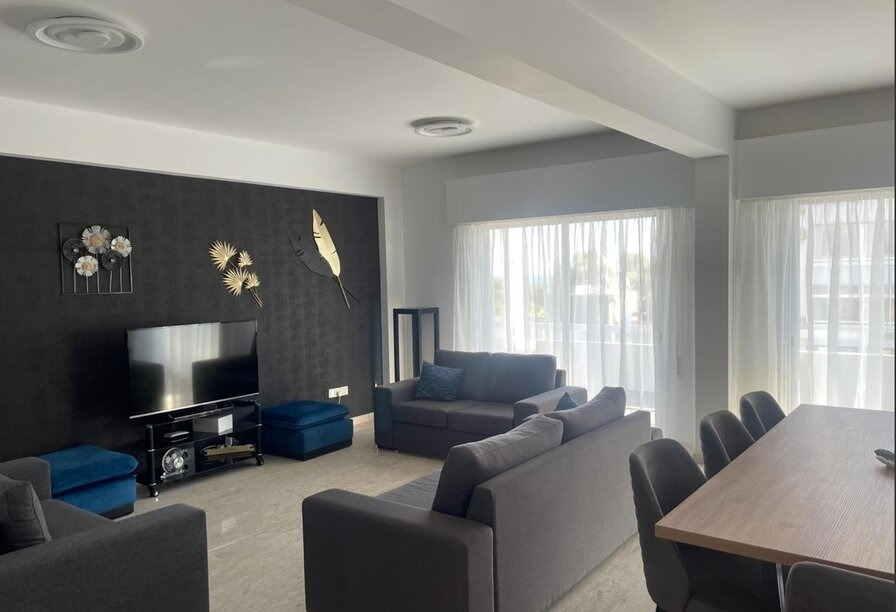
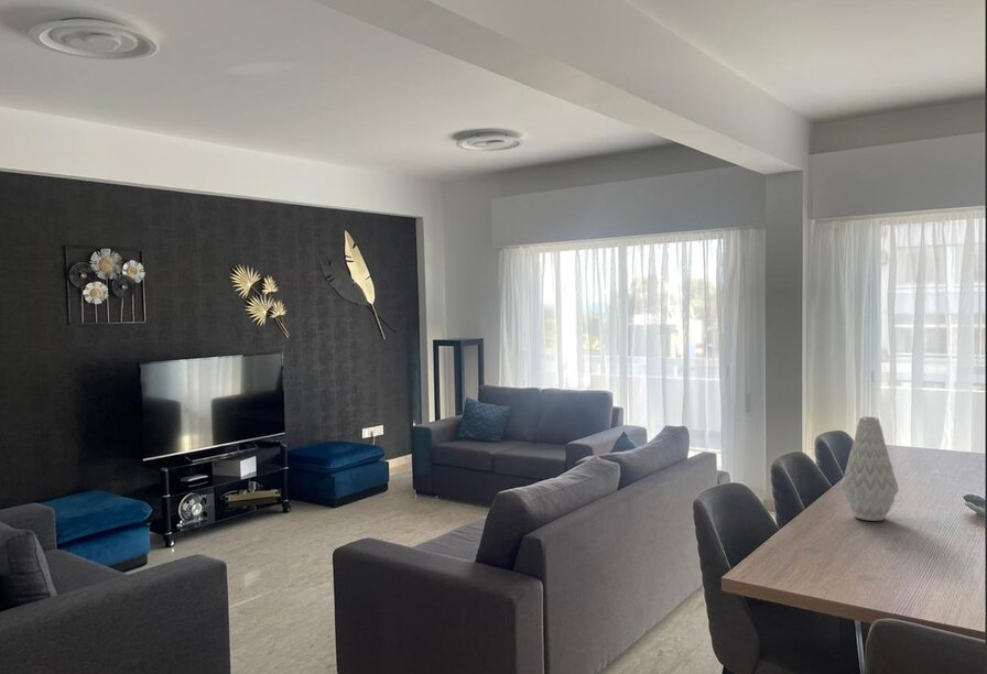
+ vase (869, 467)
